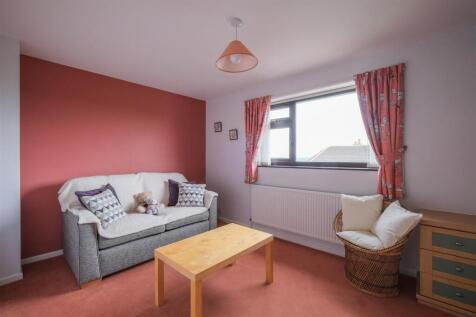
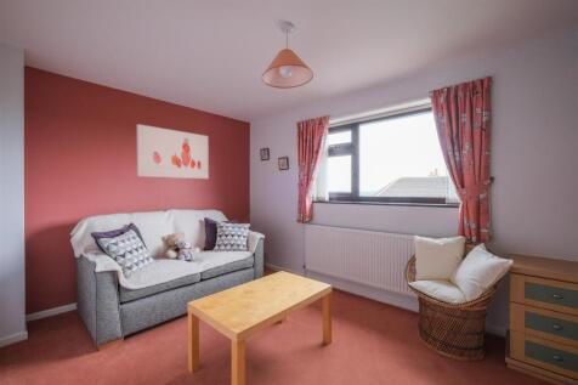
+ wall art (175, 154)
